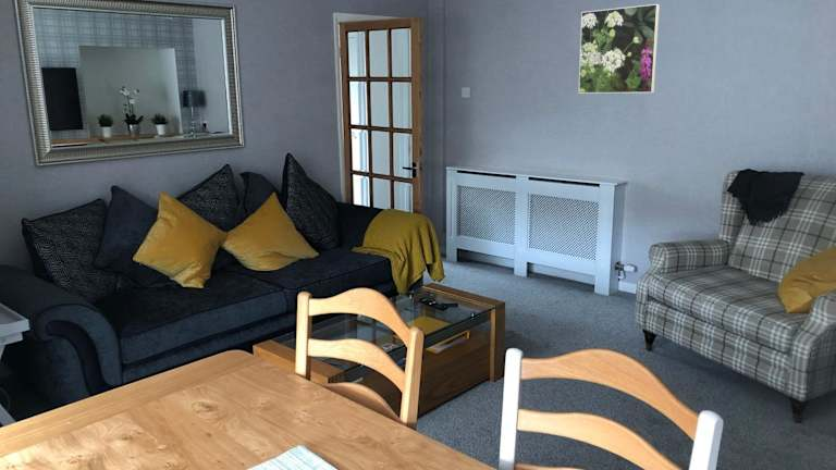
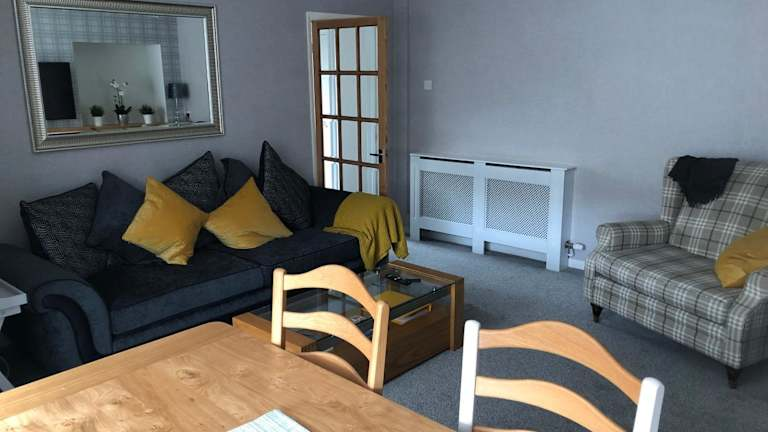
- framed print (616, 51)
